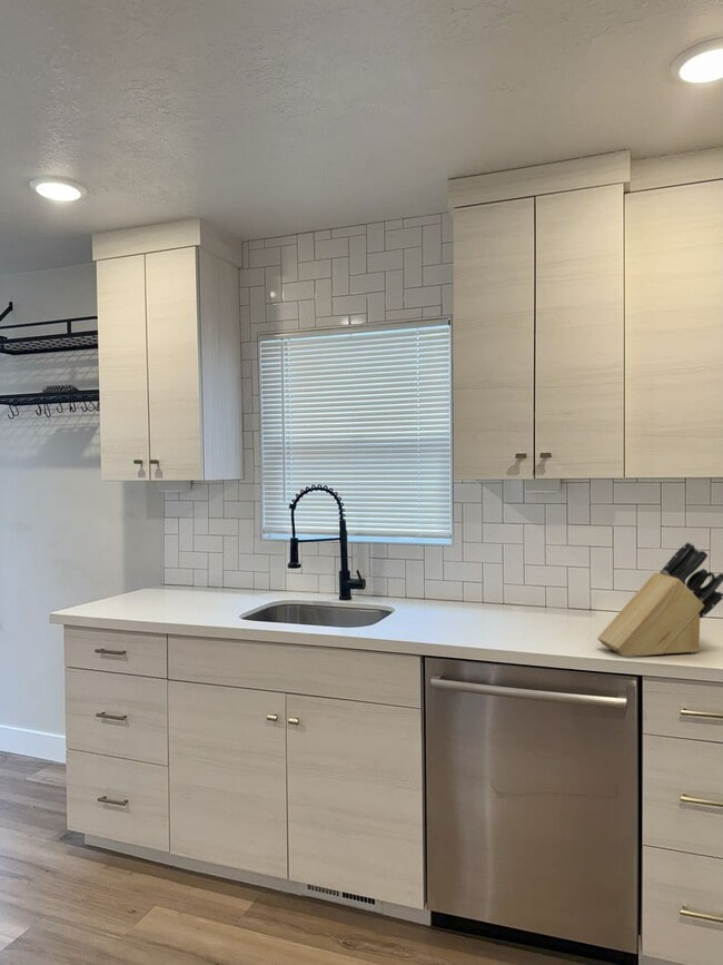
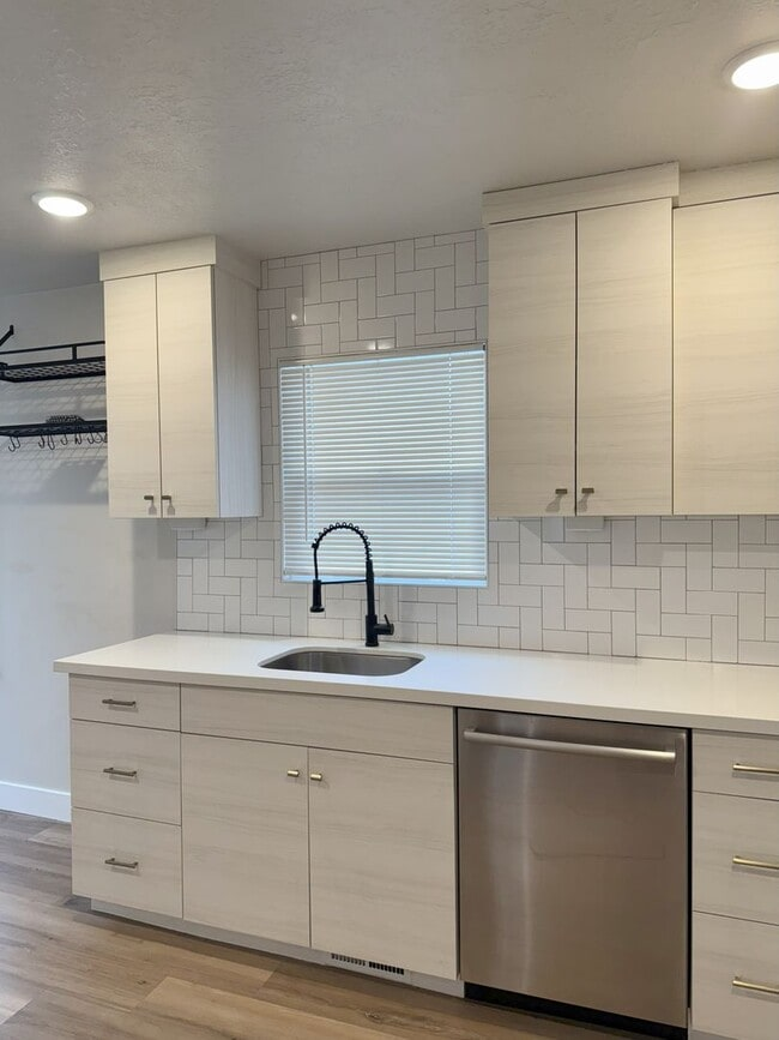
- knife block (662, 597)
